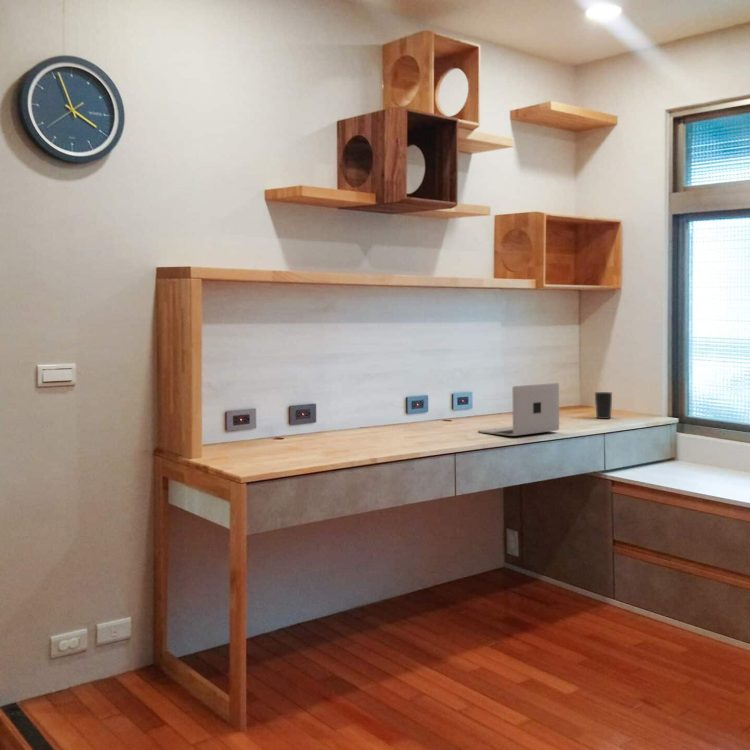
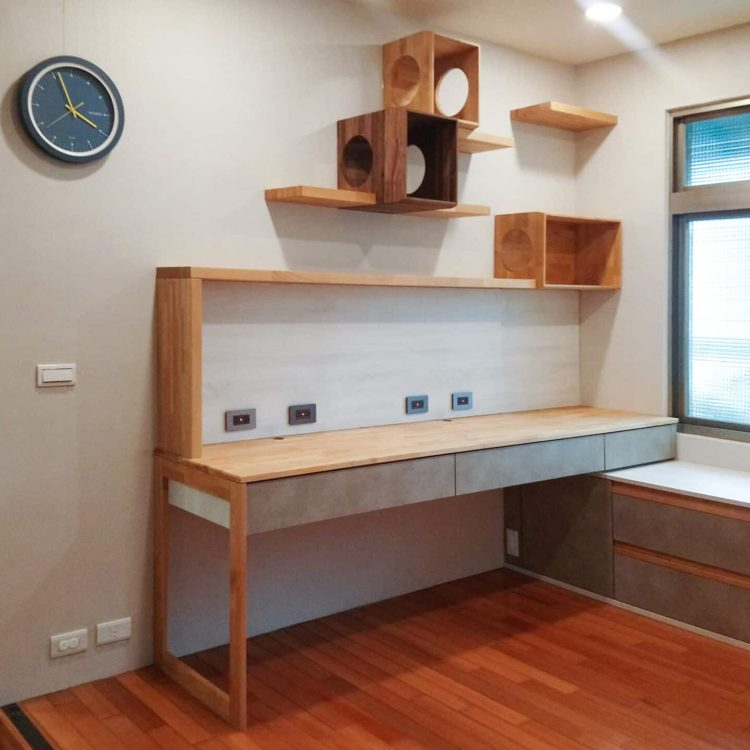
- laptop (518, 407)
- cup (603, 405)
